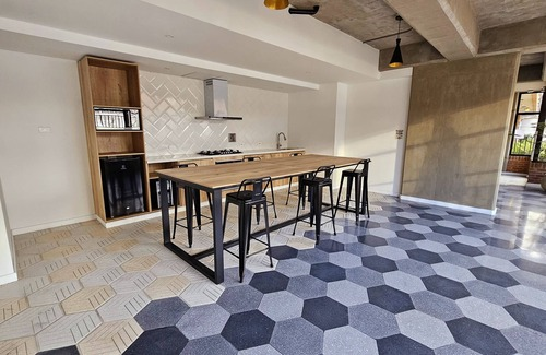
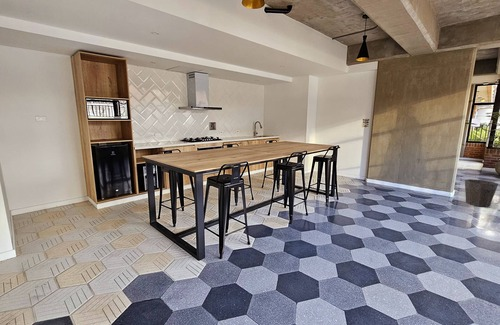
+ waste bin (479, 193)
